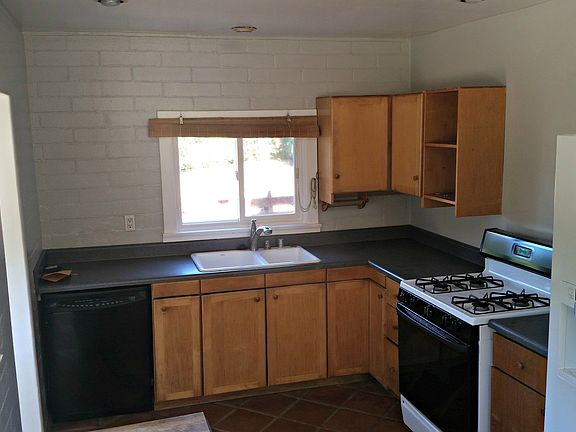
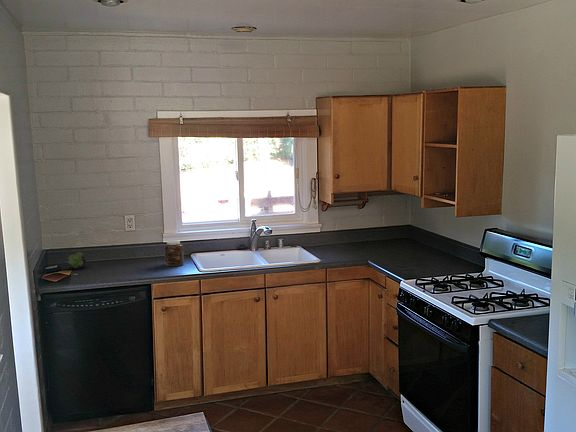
+ jar (173, 253)
+ fruit (76, 260)
